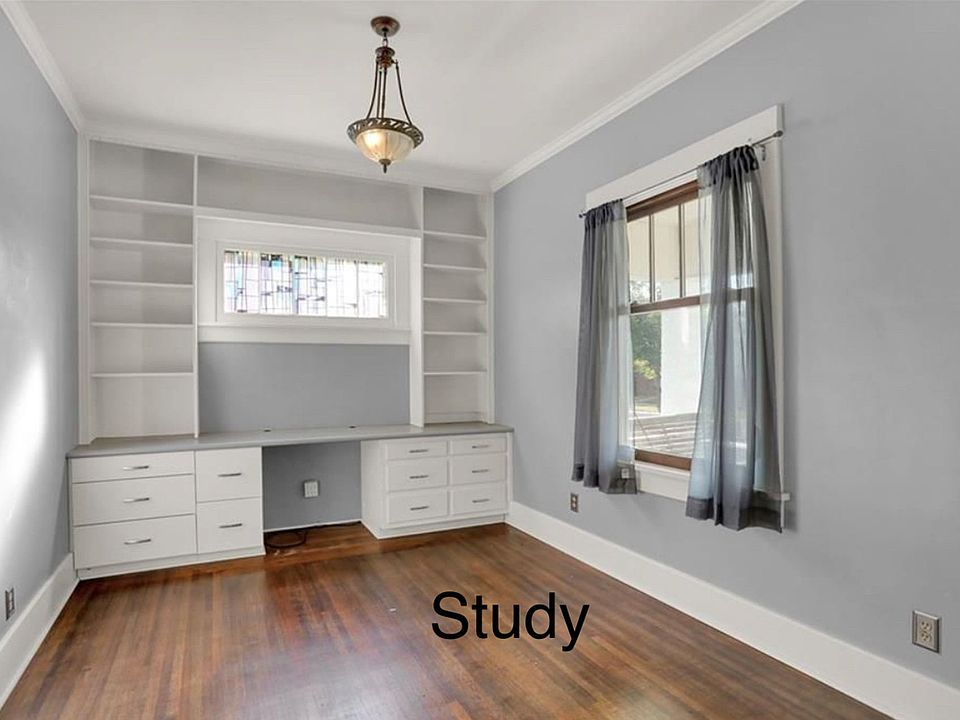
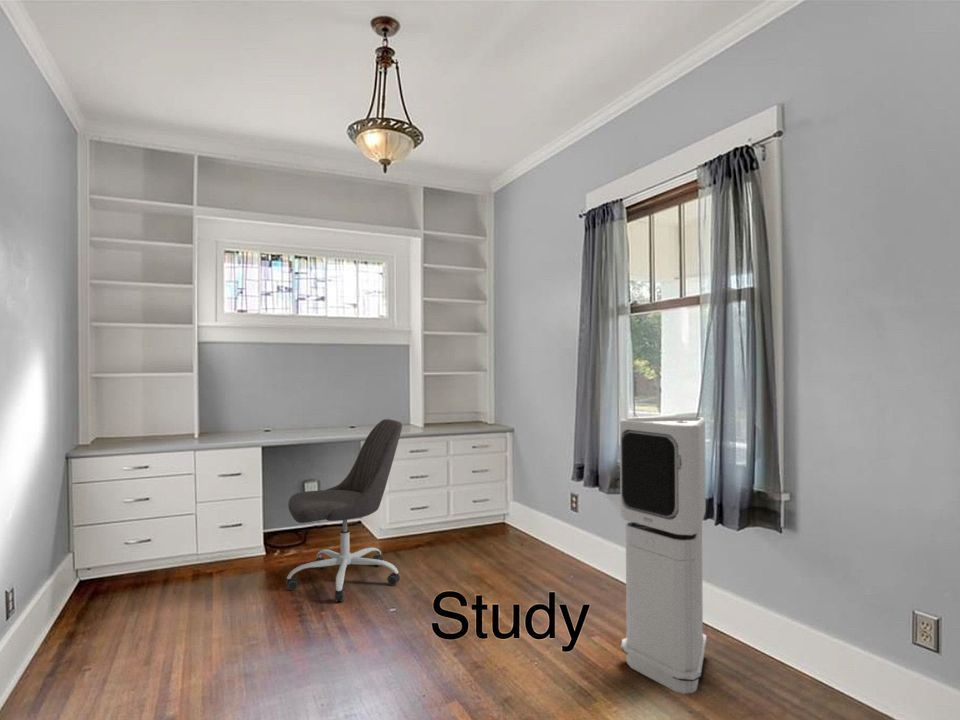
+ air purifier (676, 543)
+ office chair (343, 502)
